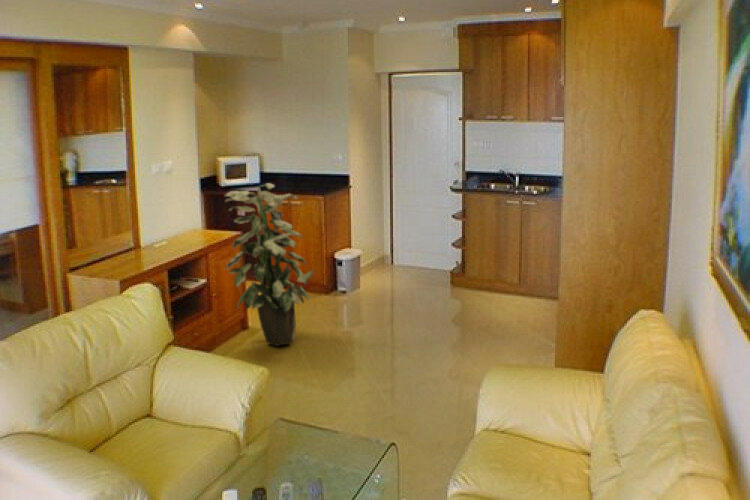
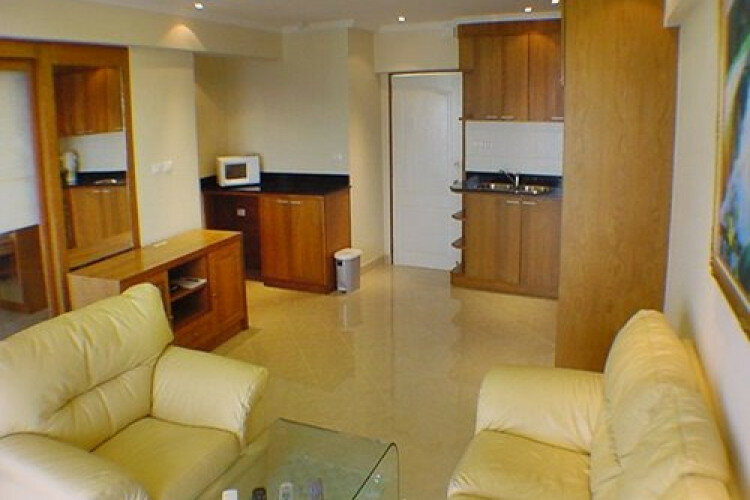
- indoor plant (268, 264)
